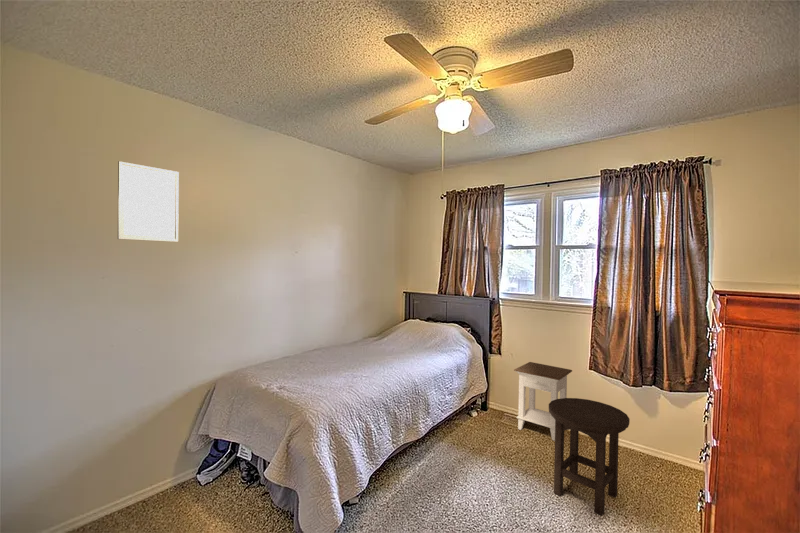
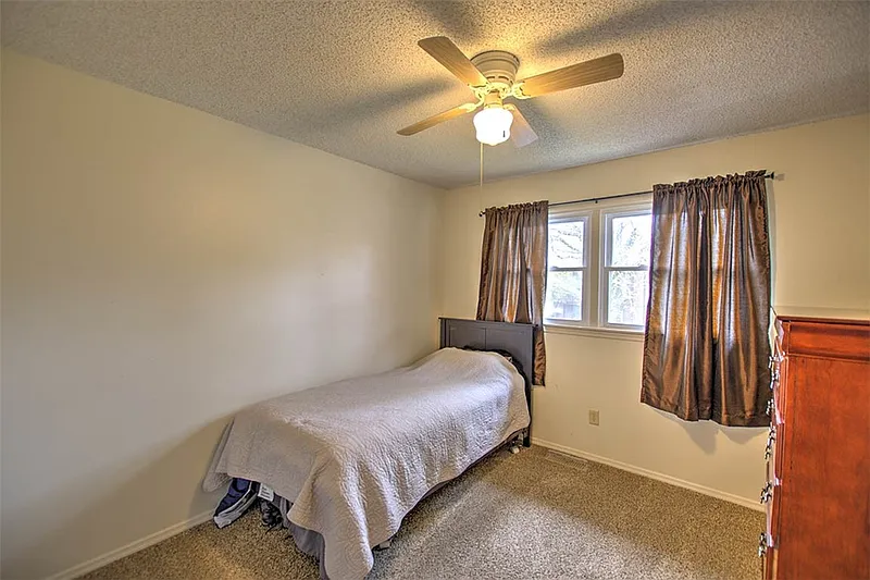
- stool (584, 457)
- nightstand (534, 399)
- wall art (149, 203)
